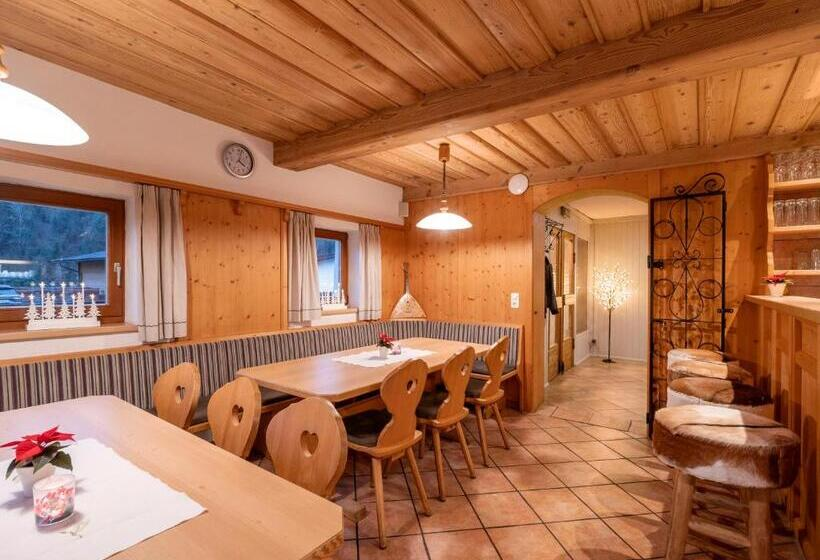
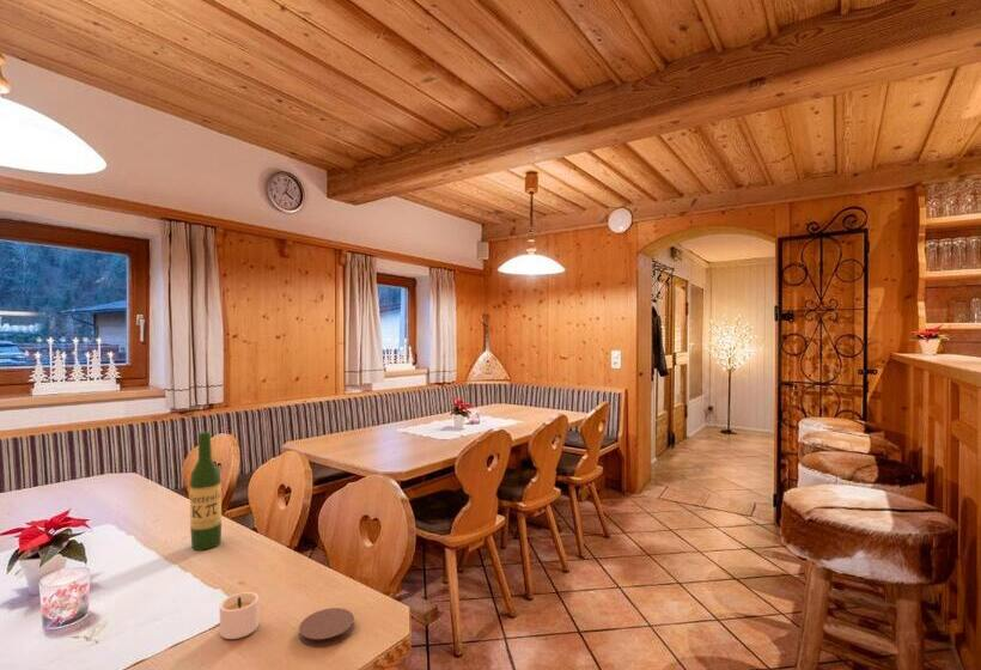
+ candle (230, 616)
+ wine bottle (205, 488)
+ coaster (327, 626)
